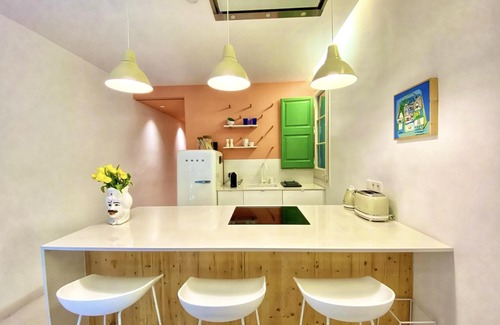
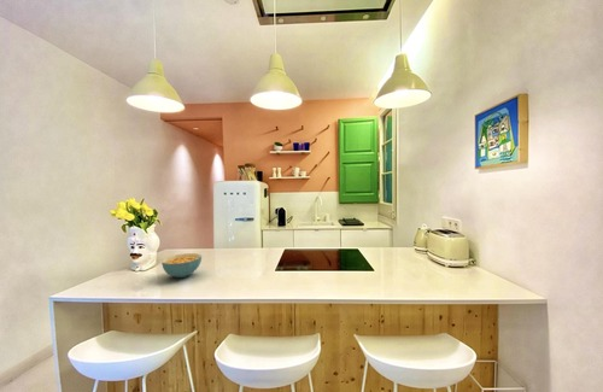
+ cereal bowl (182, 267)
